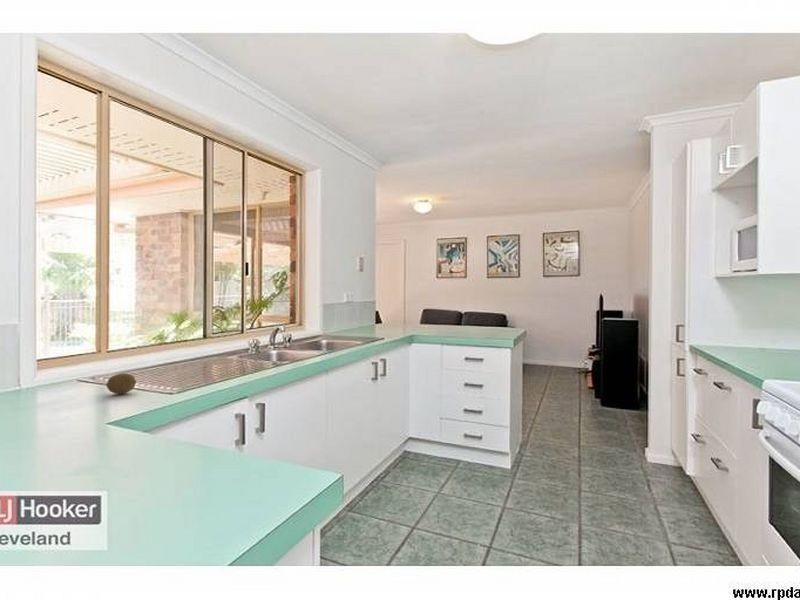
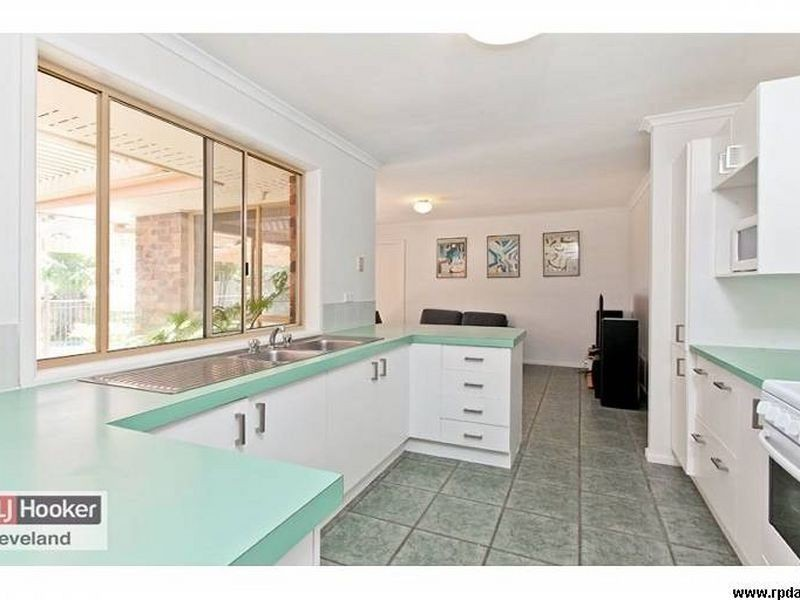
- fruit (121, 383)
